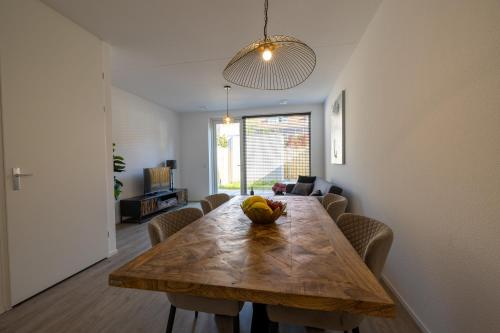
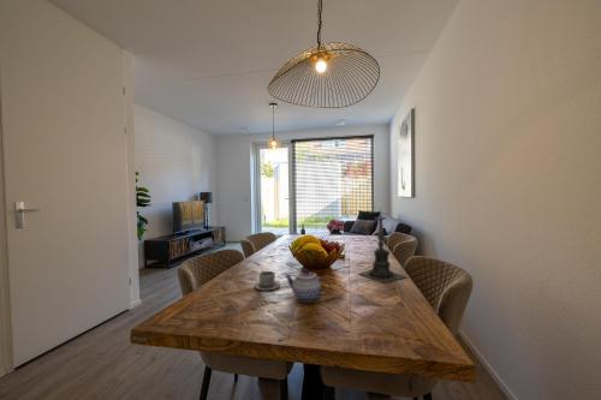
+ teapot (307, 283)
+ candle holder (381, 241)
+ cup (267, 280)
